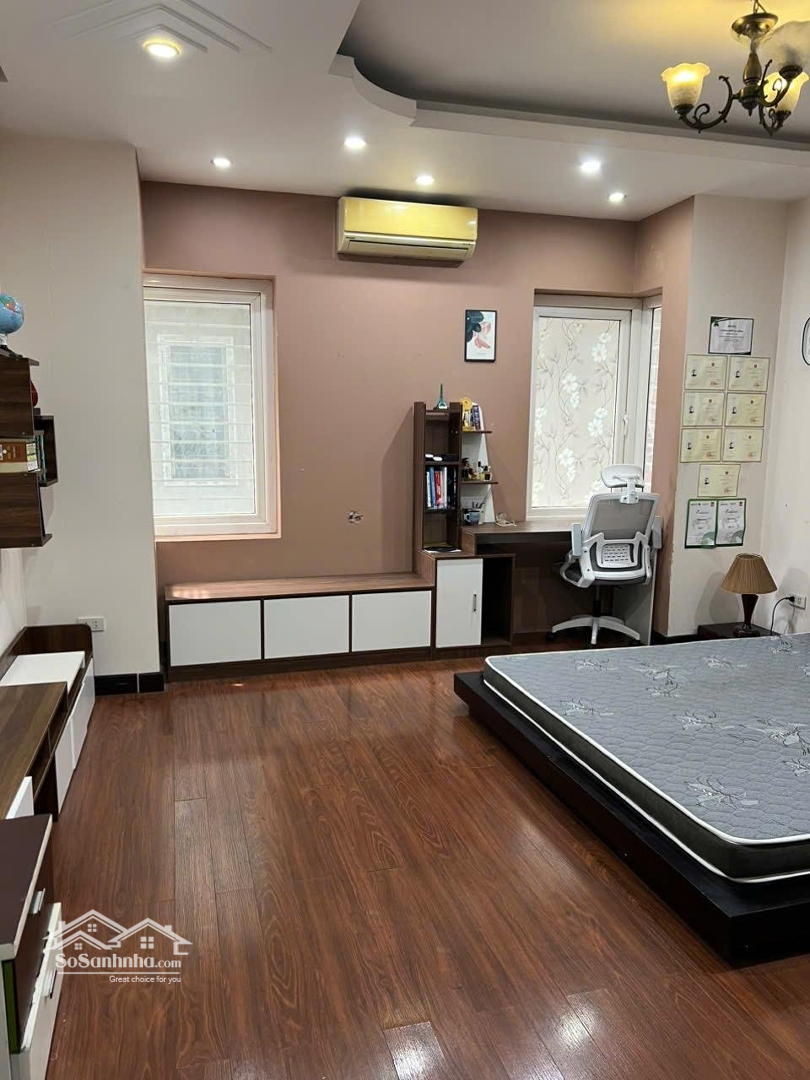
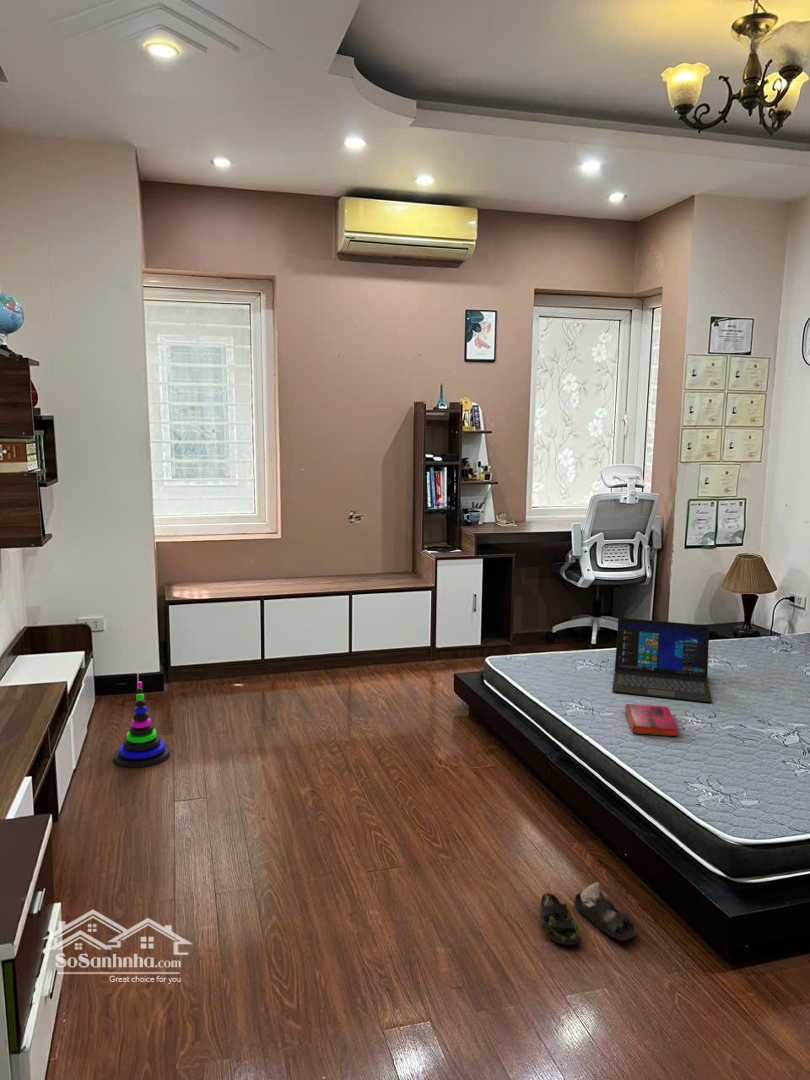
+ shoe (581, 911)
+ stacking toy (141, 719)
+ hardback book (650, 719)
+ laptop (662, 657)
